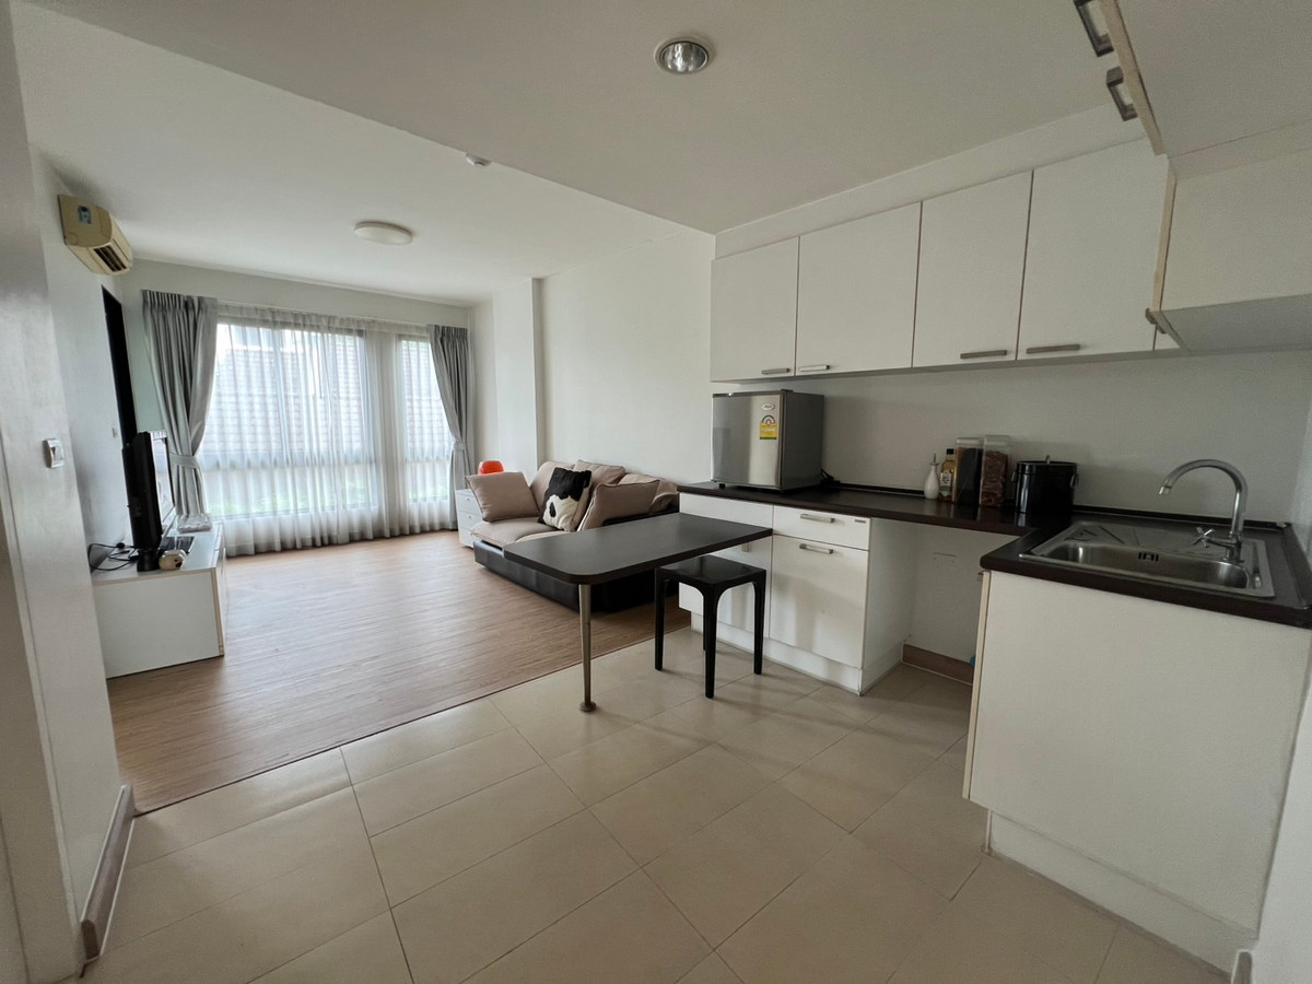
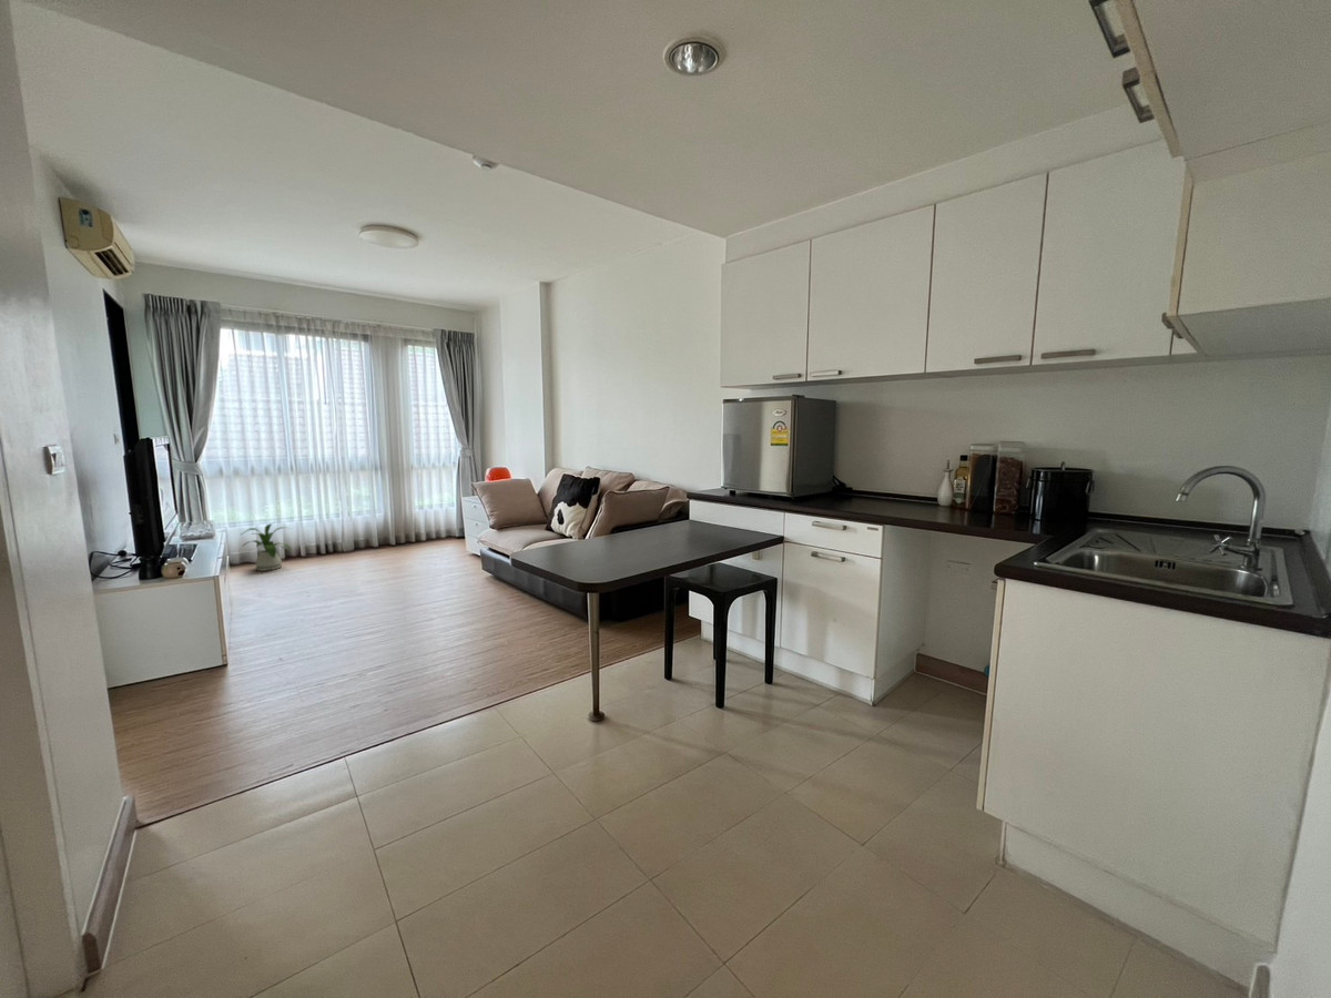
+ house plant (267, 543)
